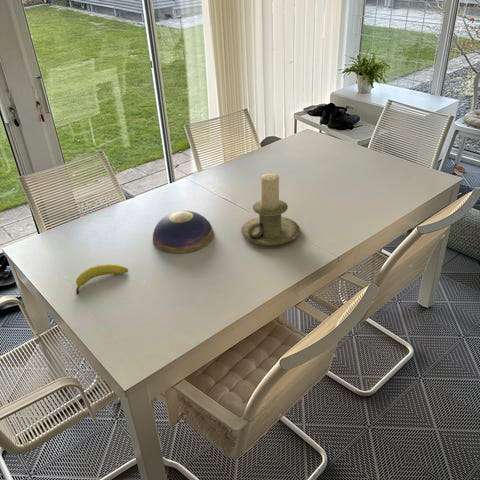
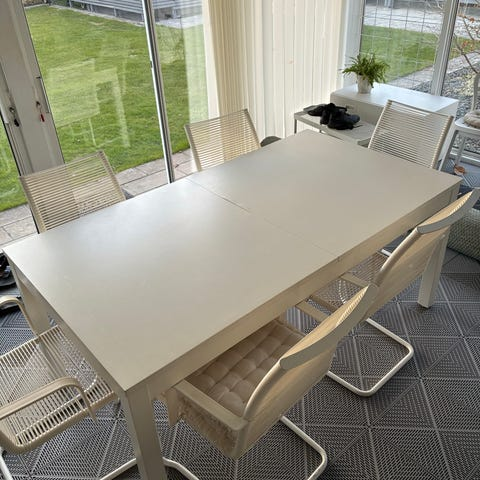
- fruit (99, 274)
- decorative bowl (182, 226)
- candle holder (270, 205)
